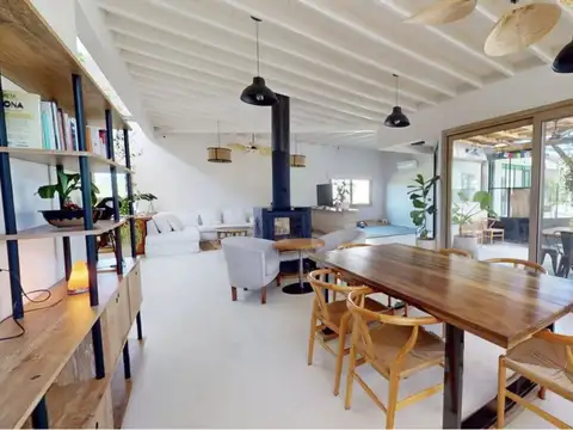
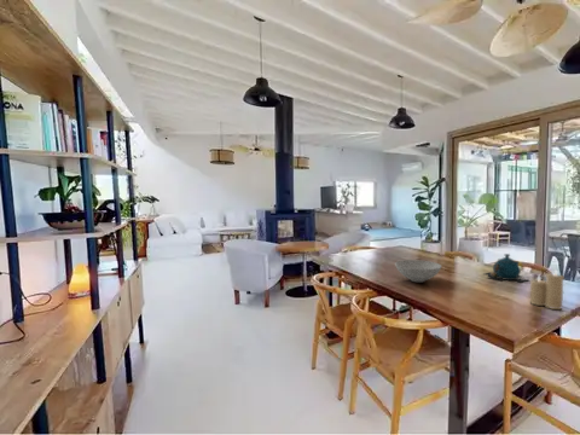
+ candle (546, 286)
+ bowl (417, 272)
+ teapot (504, 265)
